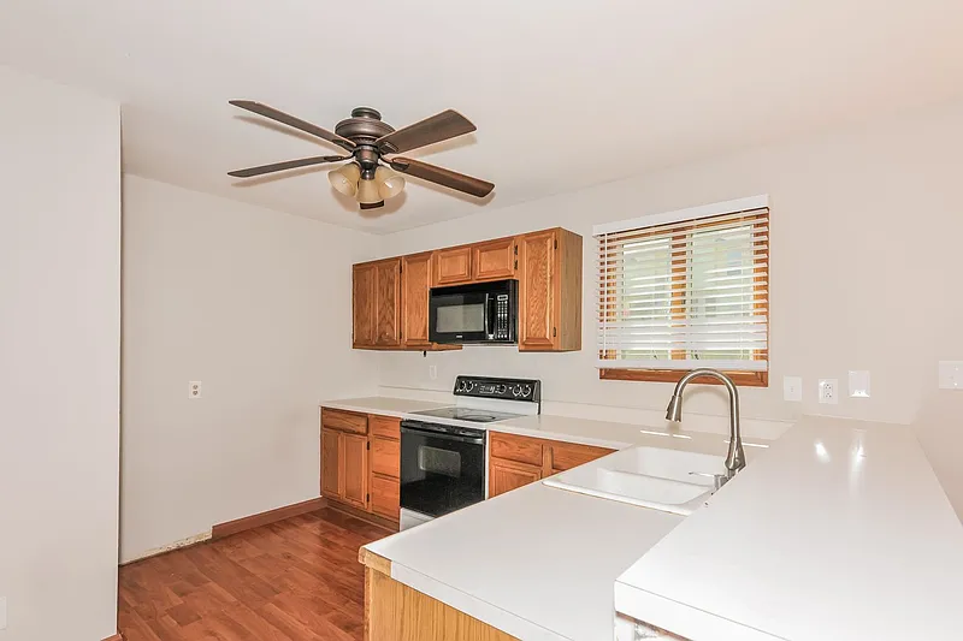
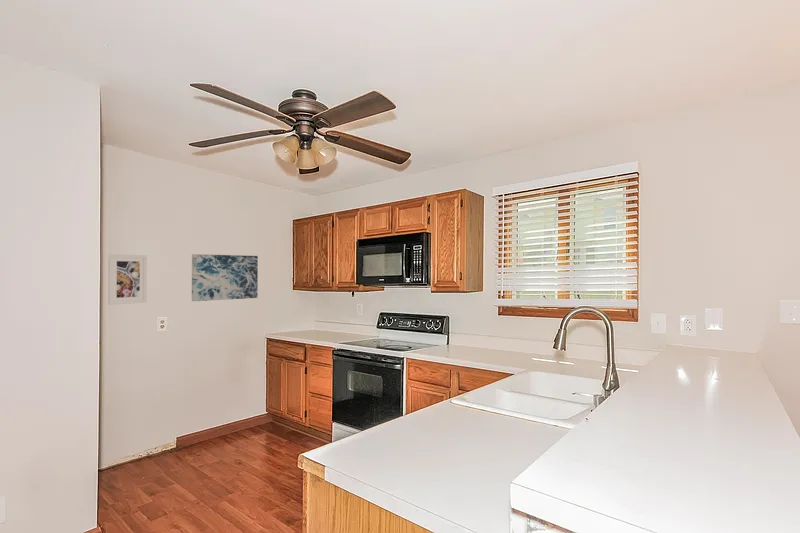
+ wall art (226, 277)
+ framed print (128, 279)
